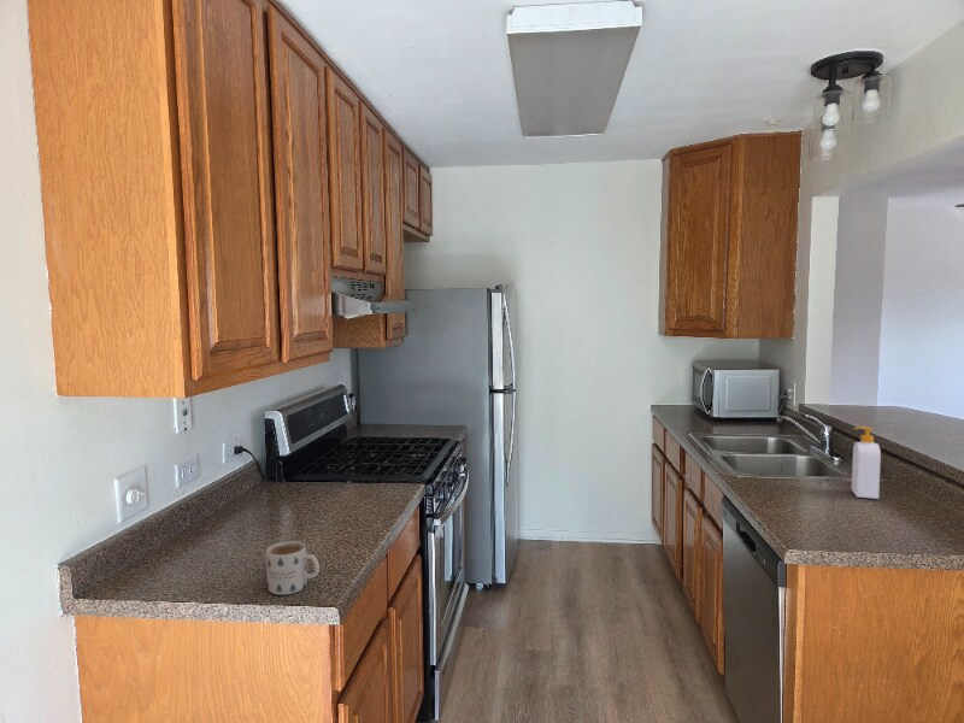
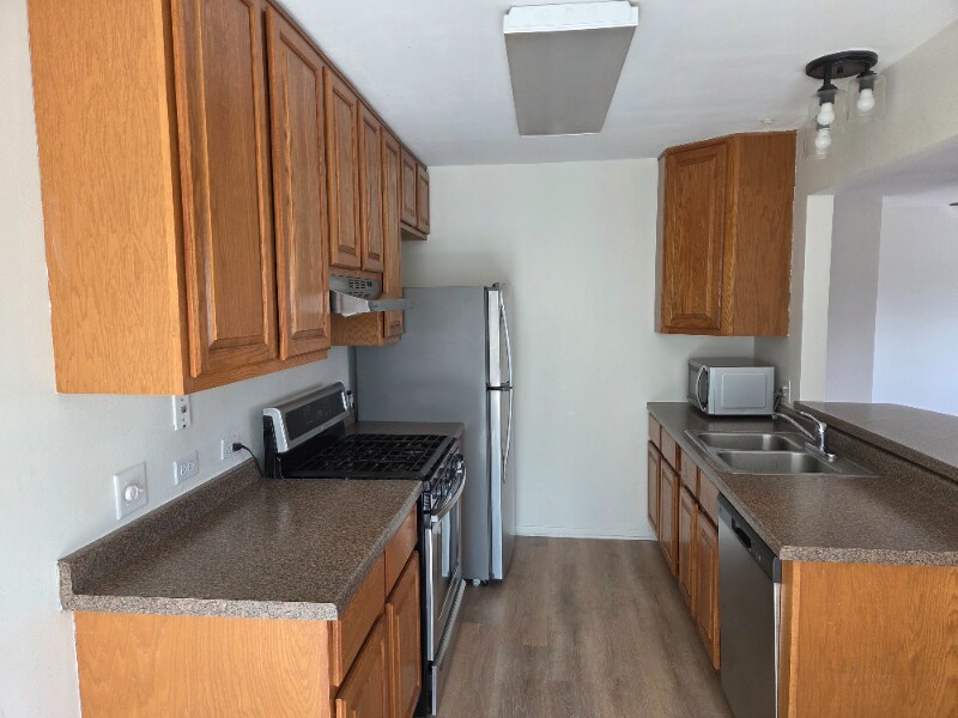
- soap bottle (864, 460)
- mug (293, 568)
